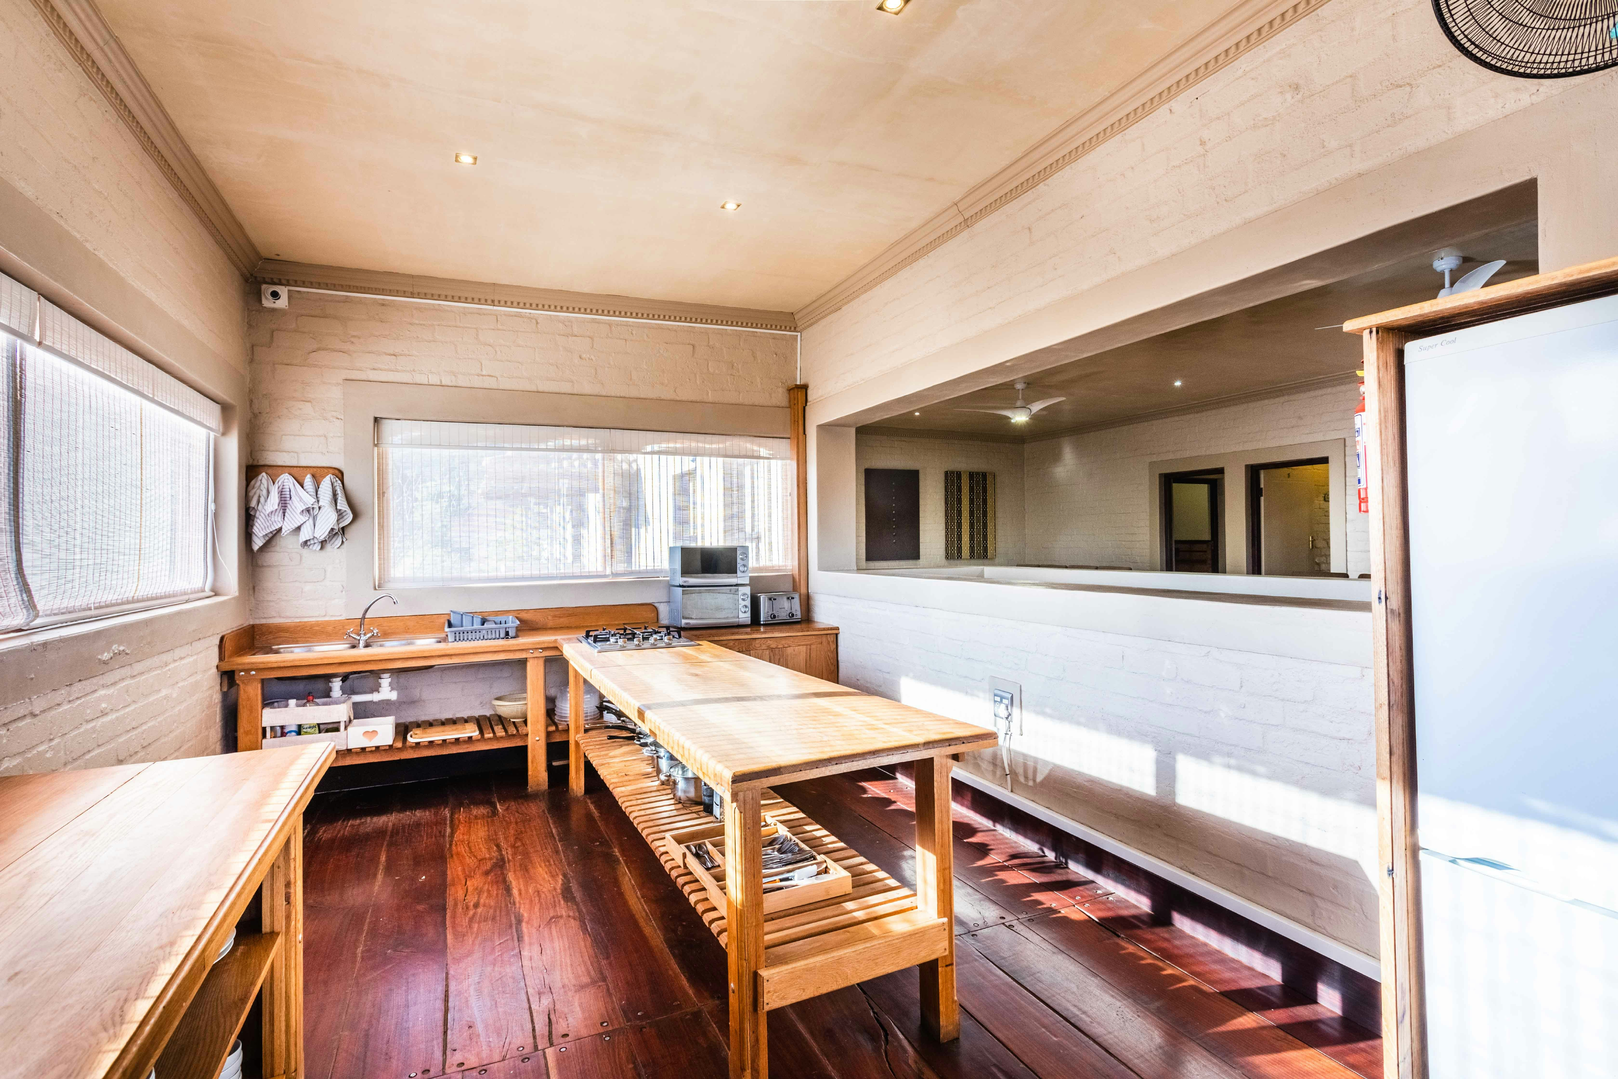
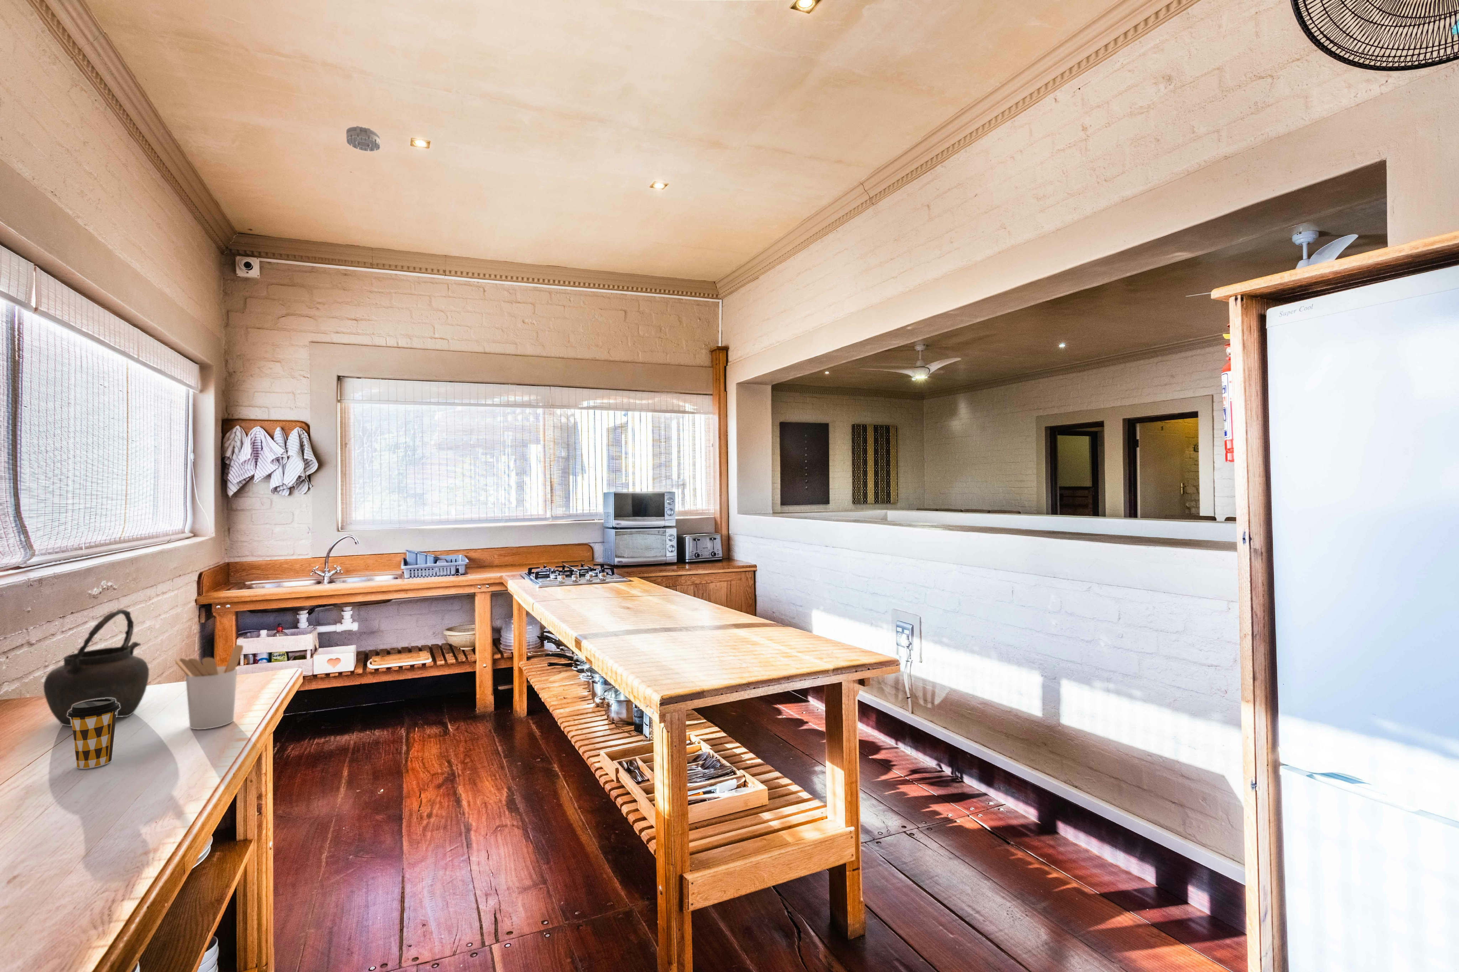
+ utensil holder (207, 688)
+ kettle (109, 662)
+ coffee cup (94, 733)
+ smoke detector (364, 138)
